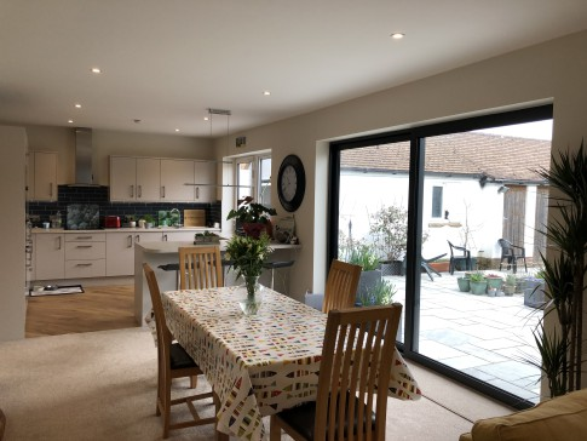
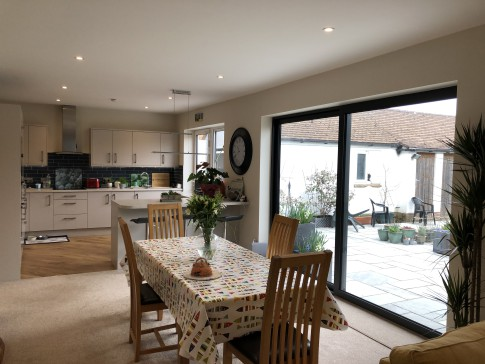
+ teapot (202, 265)
